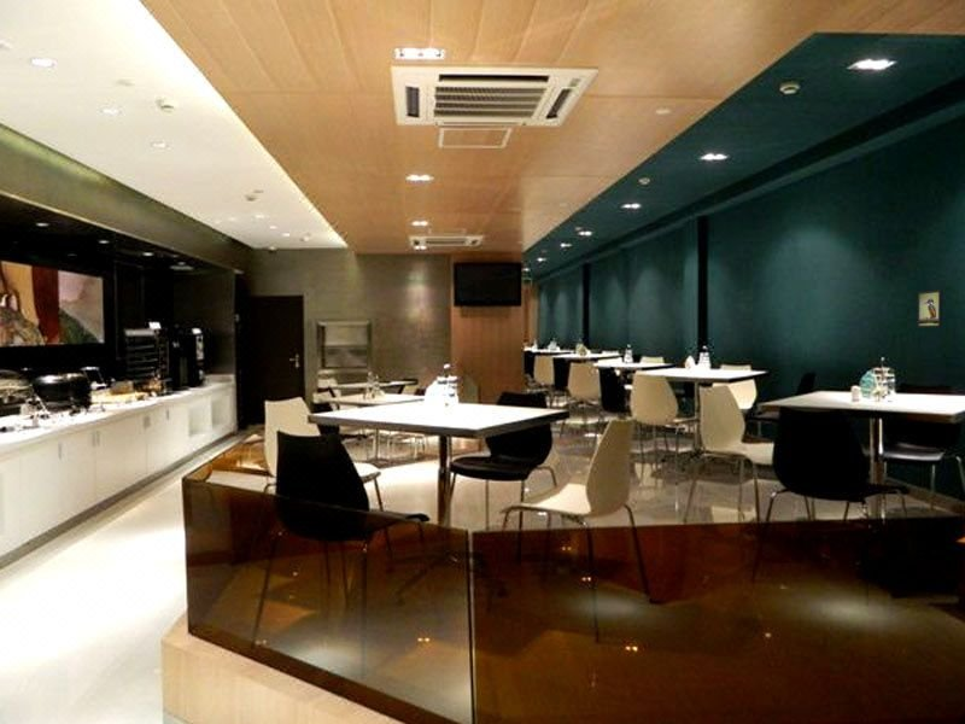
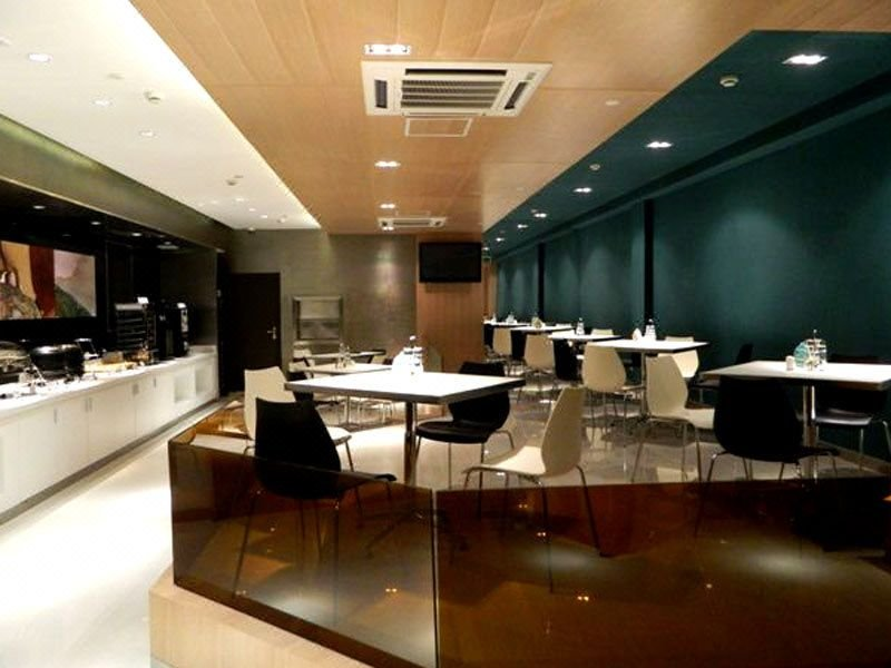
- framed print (929, 309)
